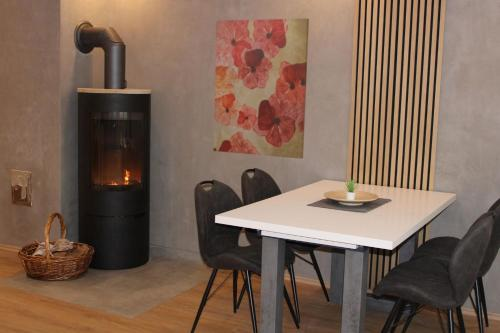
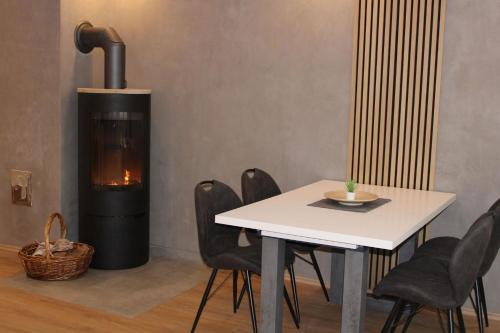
- wall art (259, 88)
